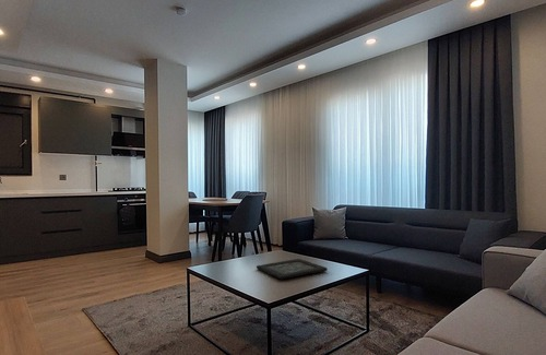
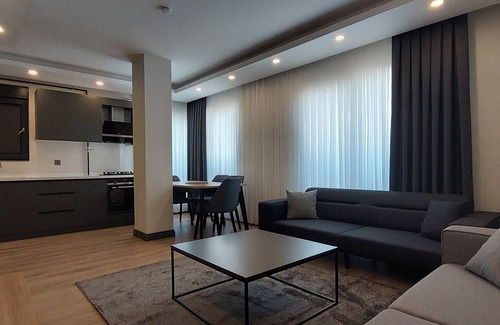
- decorative tray (290, 268)
